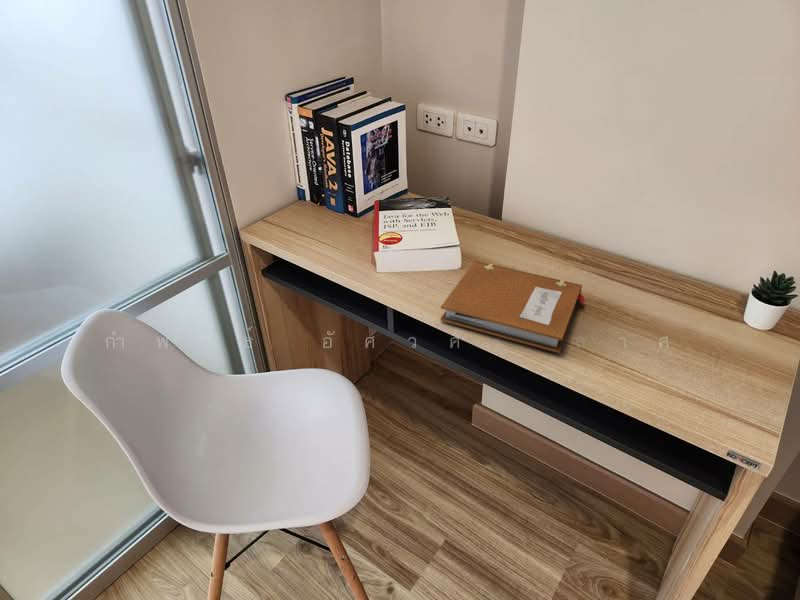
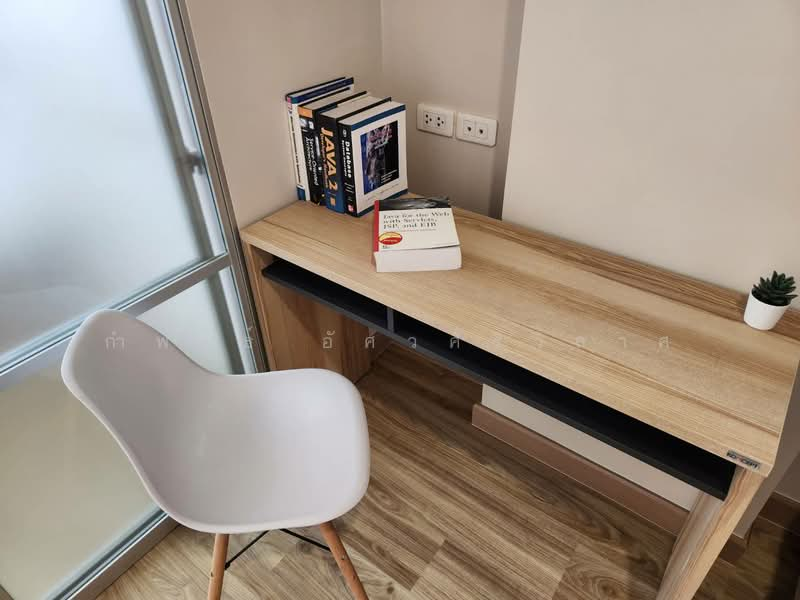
- notebook (516, 302)
